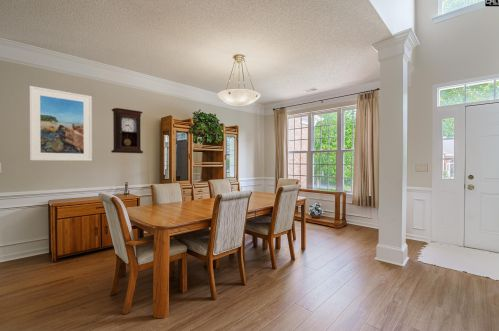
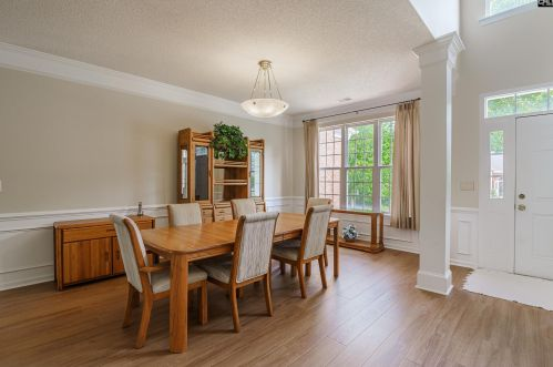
- pendulum clock (128, 131)
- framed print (63, 126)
